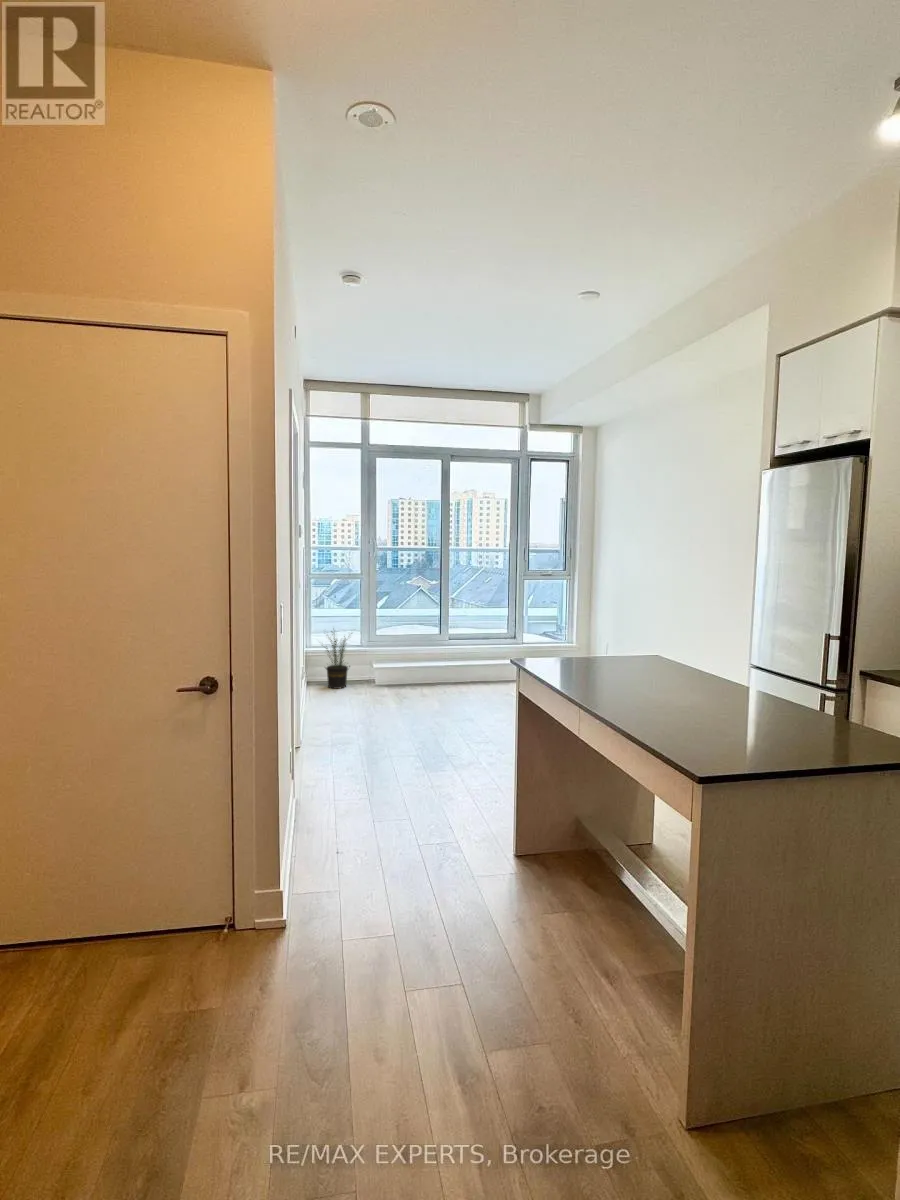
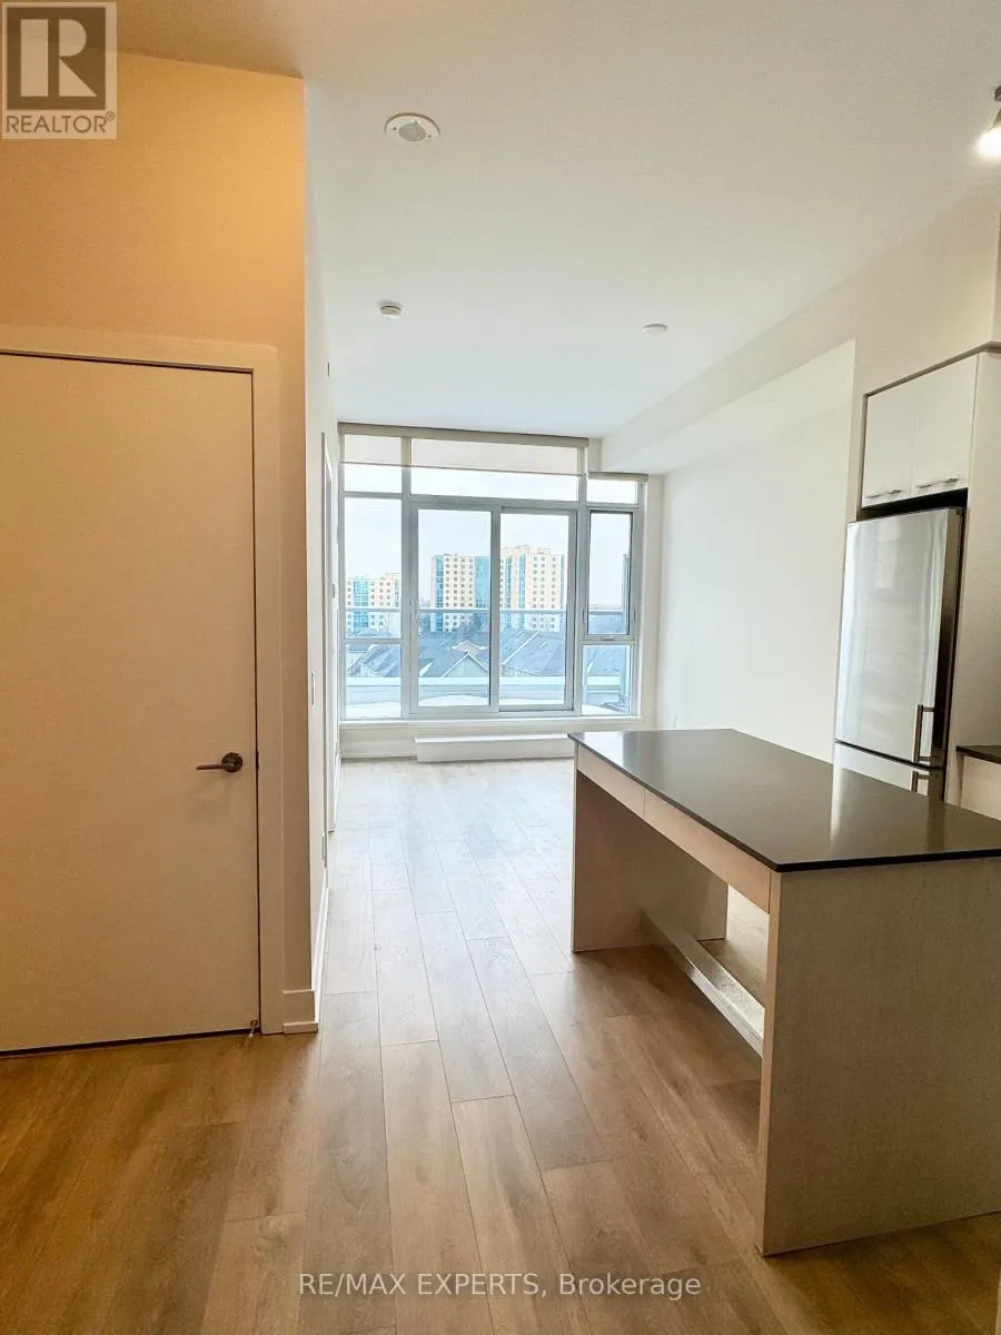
- potted plant (336, 656)
